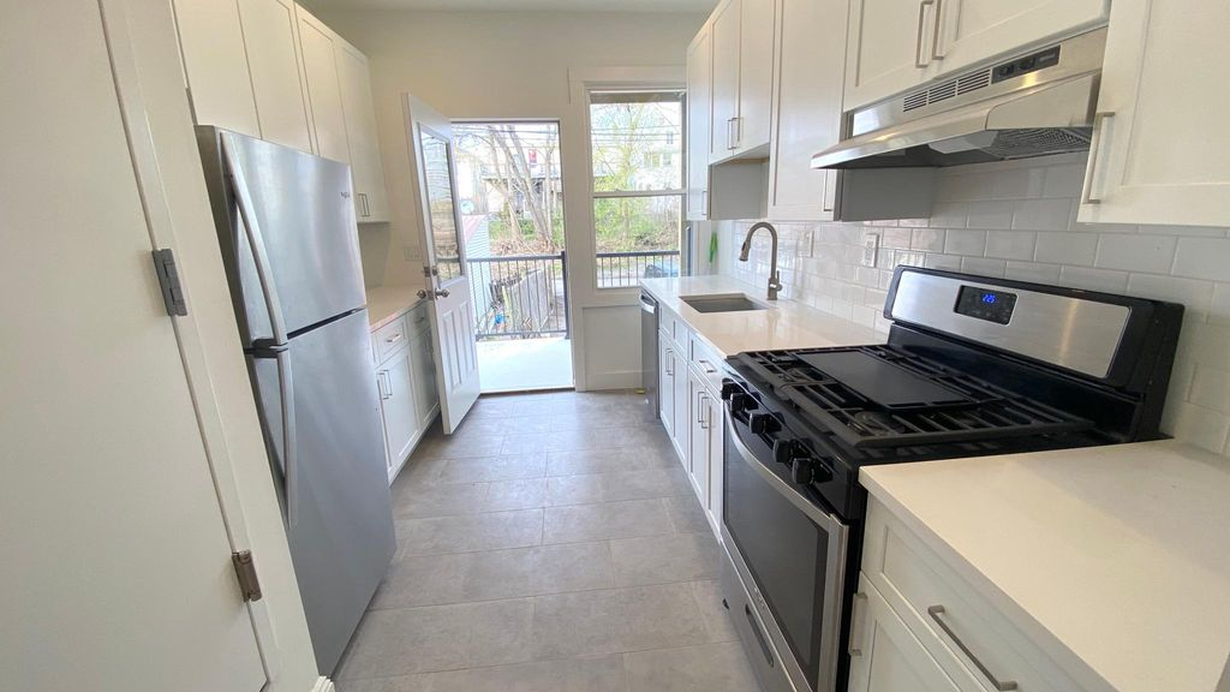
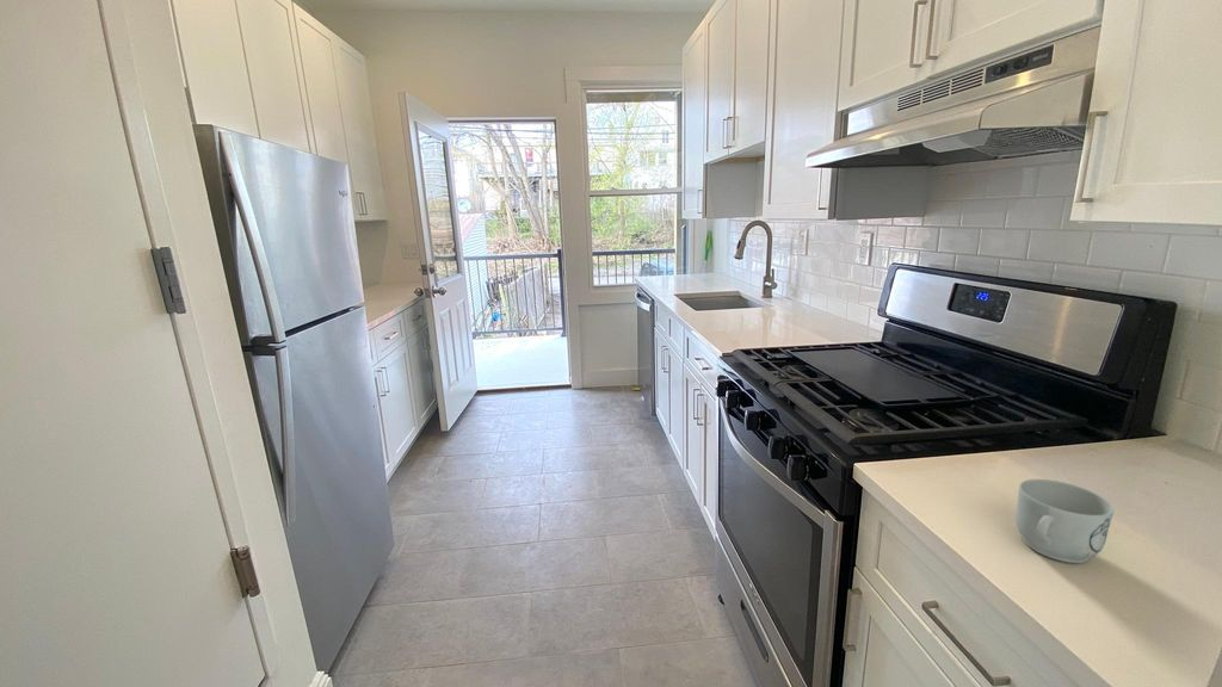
+ mug (1055, 525)
